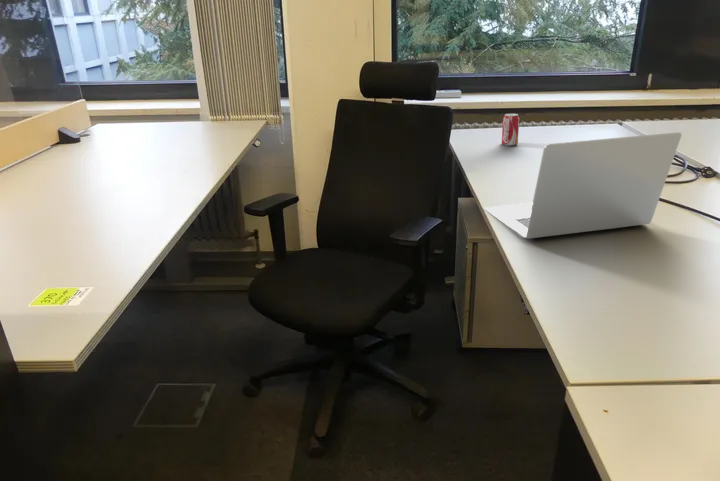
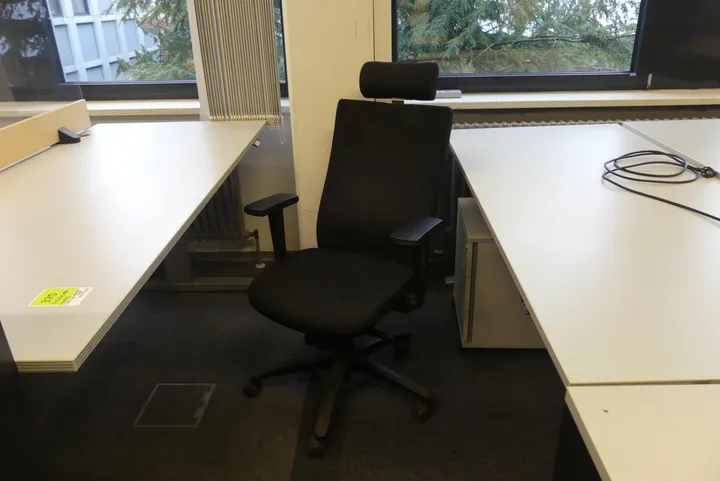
- beverage can (510, 129)
- laptop (572, 175)
